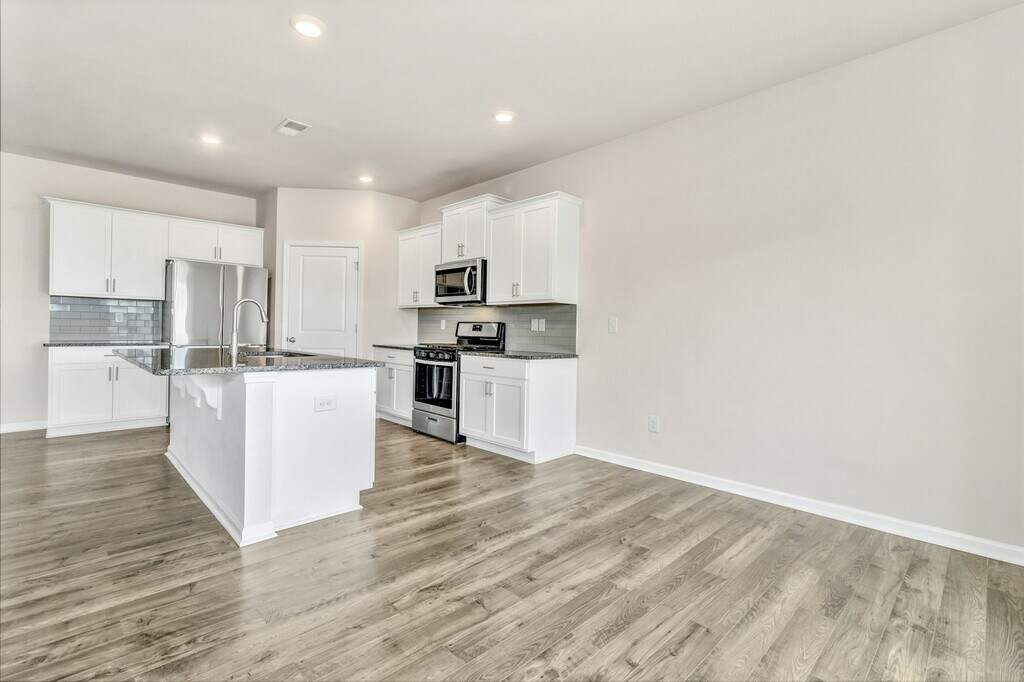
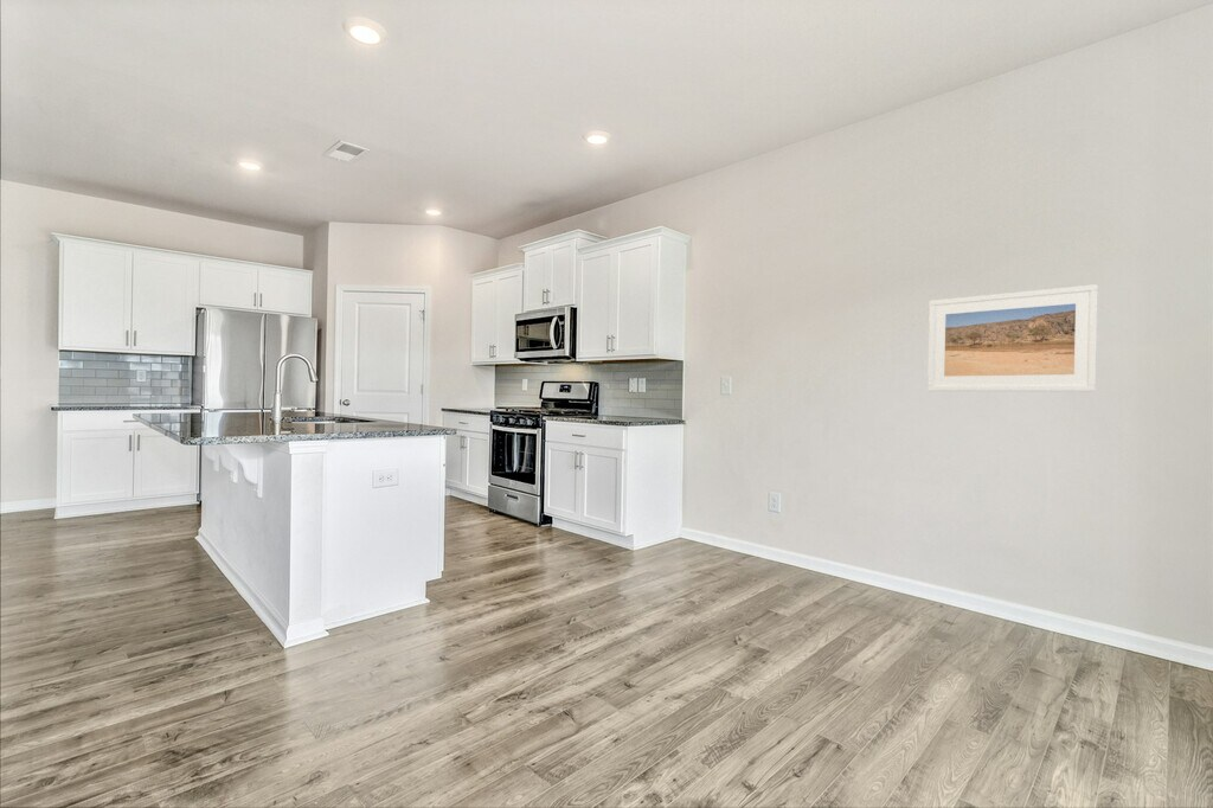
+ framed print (1006, 342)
